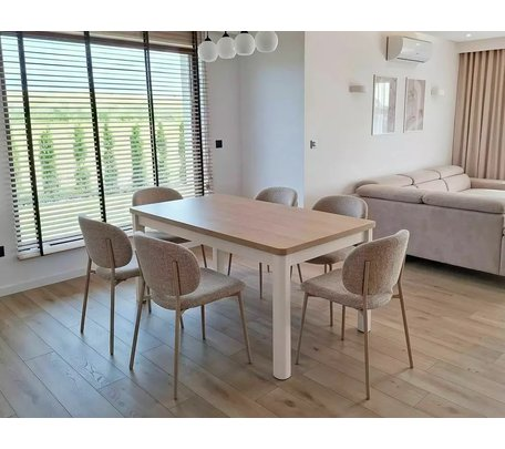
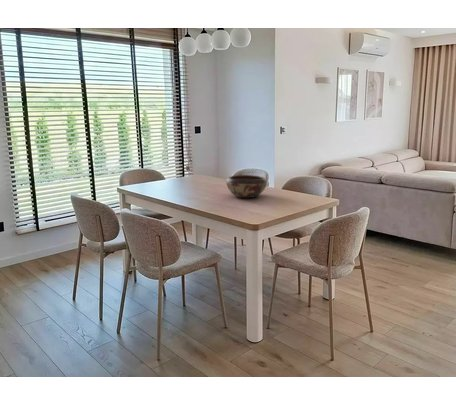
+ decorative bowl (246, 186)
